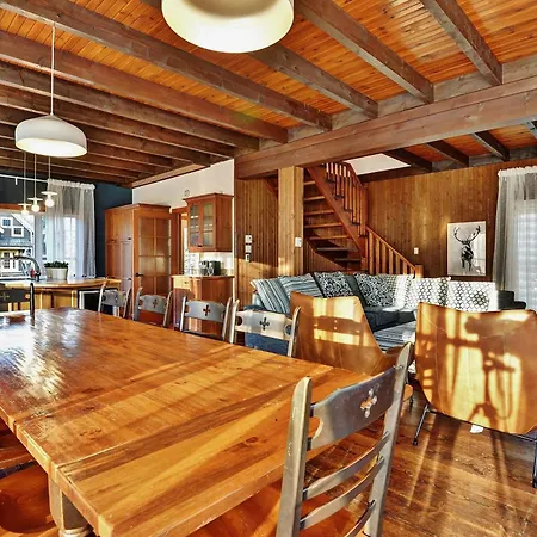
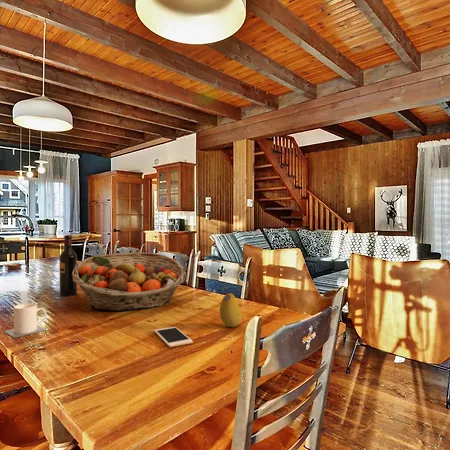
+ cell phone (172, 336)
+ fruit (230, 309)
+ fruit basket (131, 279)
+ wine bottle (68, 264)
+ mug (28, 317)
